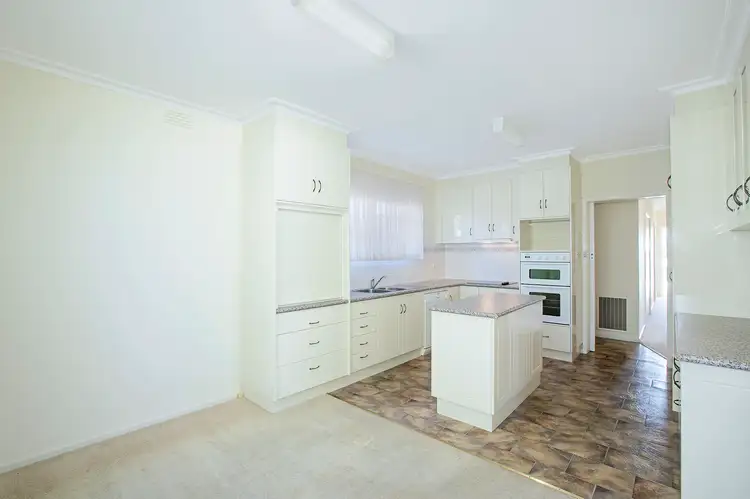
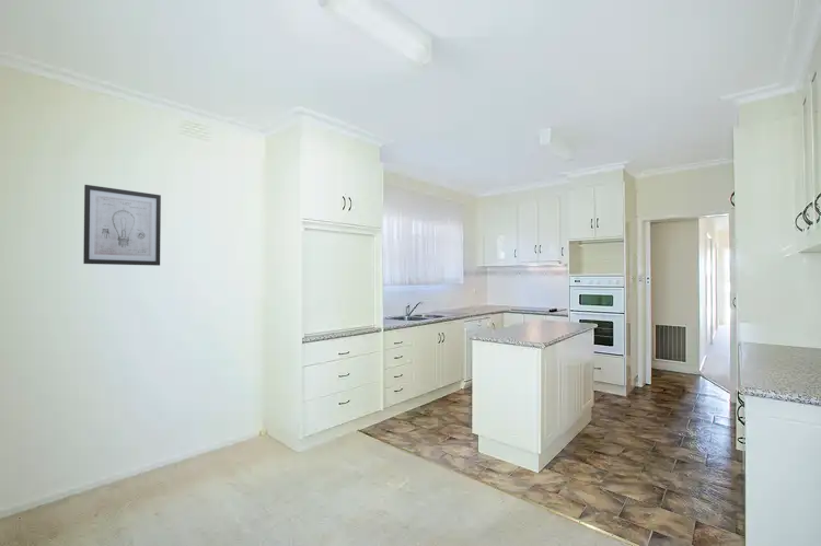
+ wall art (124, 226)
